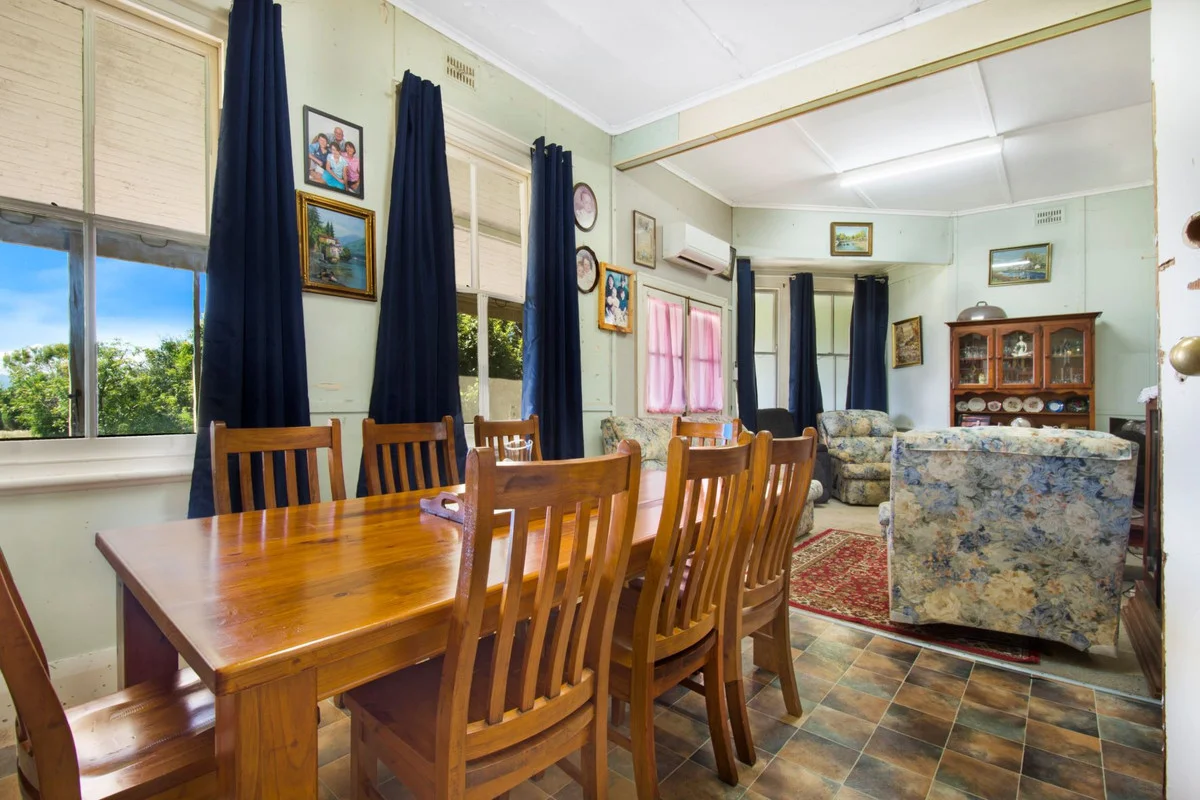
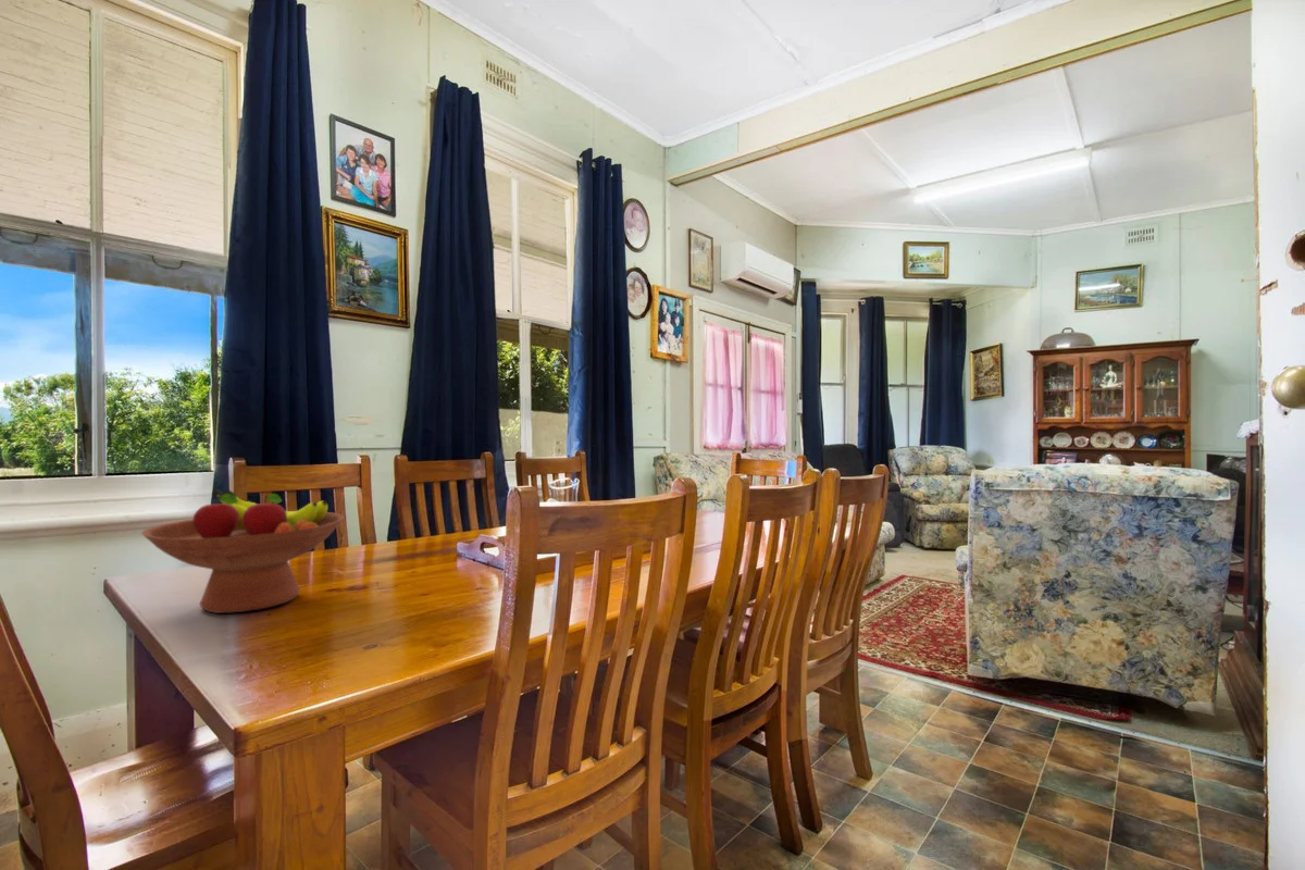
+ fruit bowl (250, 547)
